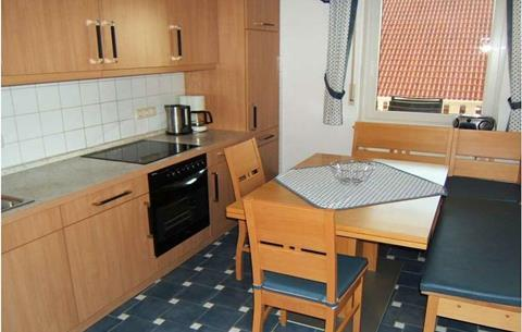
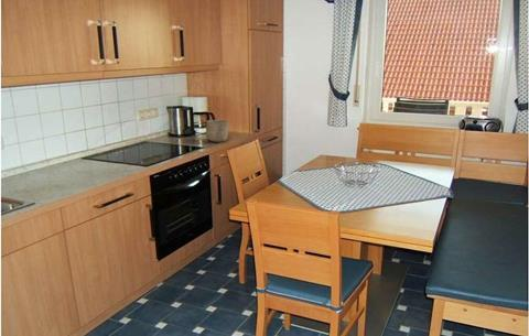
+ bowl (217, 131)
